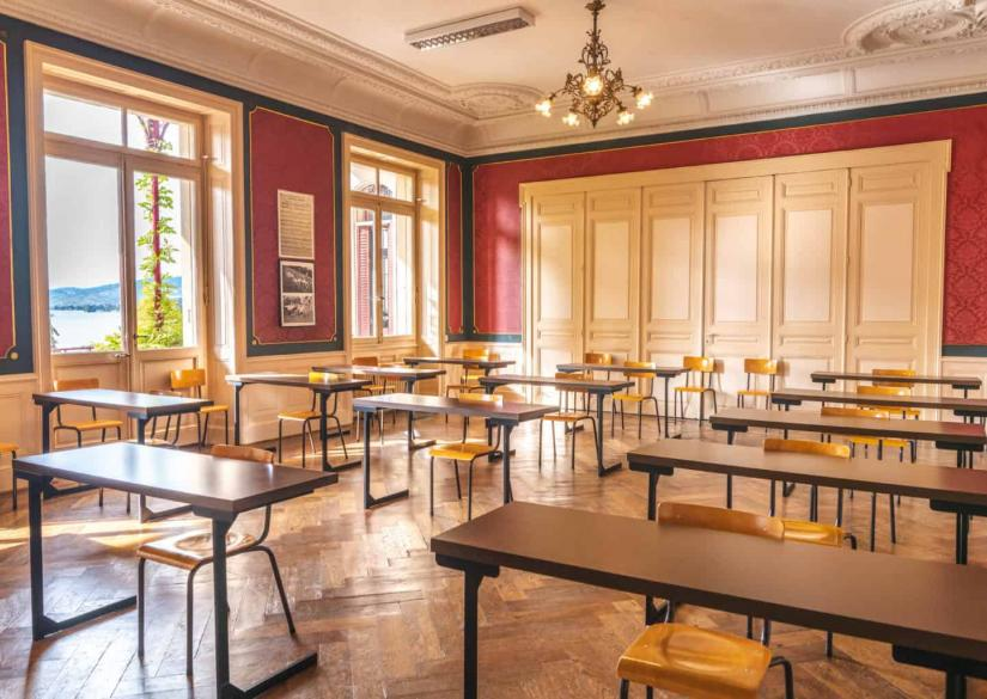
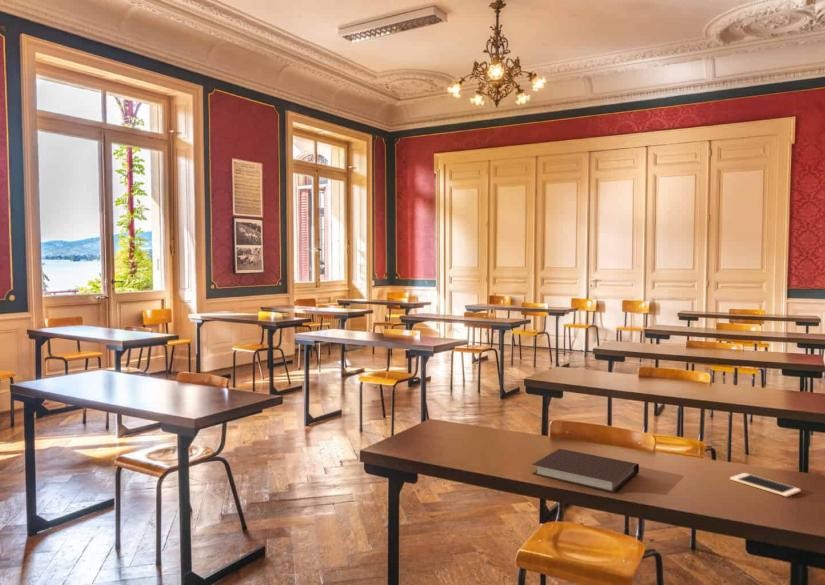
+ notebook (585, 468)
+ cell phone (764, 484)
